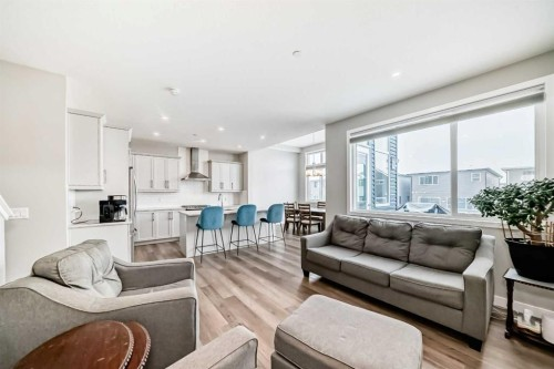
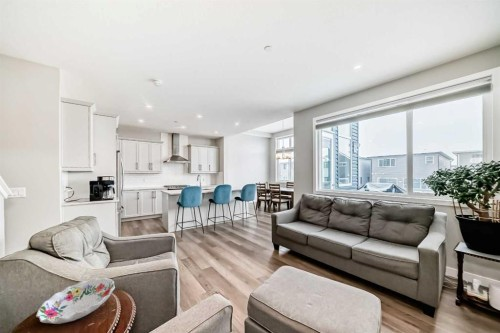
+ decorative bowl (79, 300)
